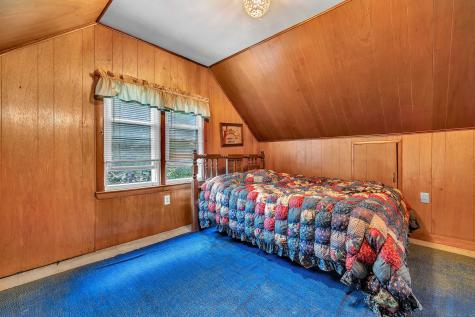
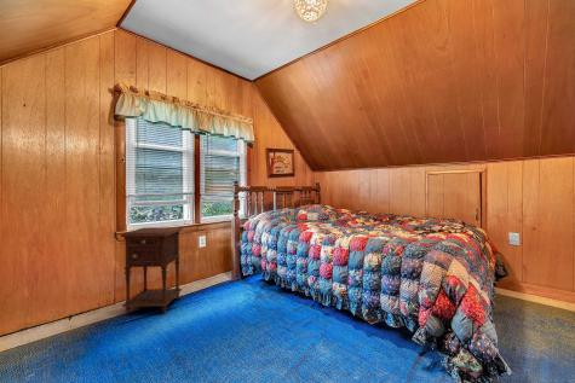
+ nightstand (154, 266)
